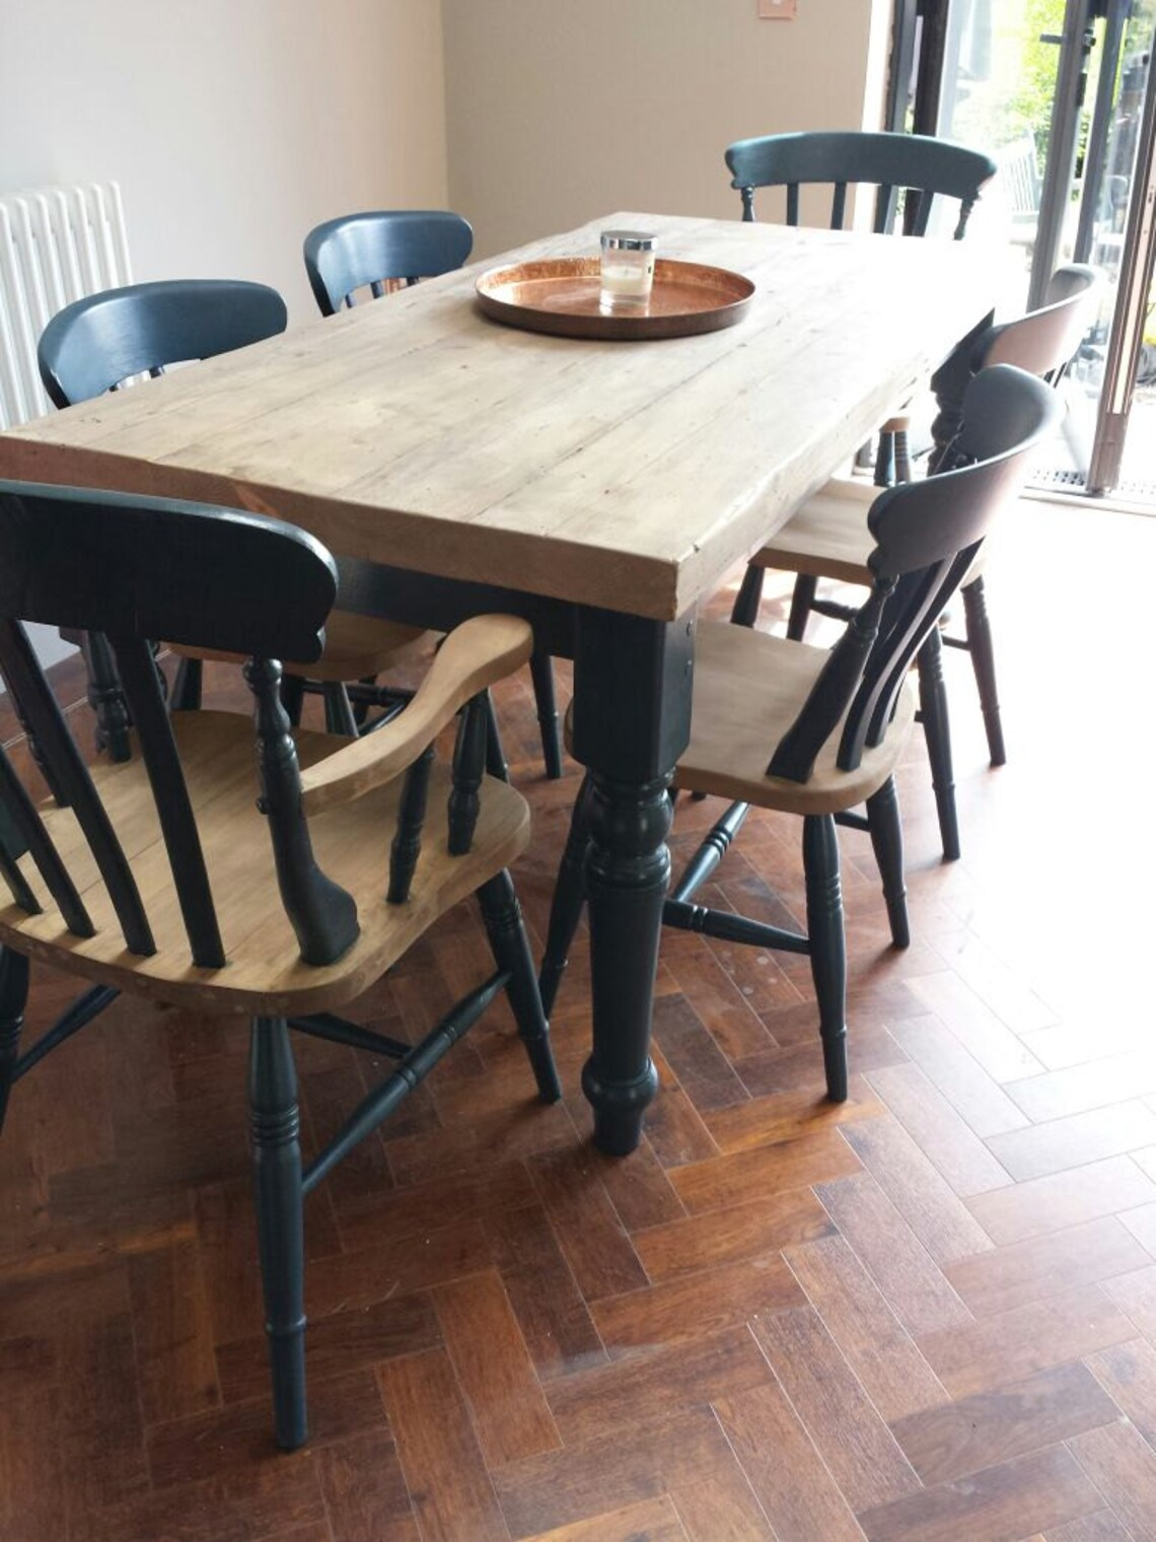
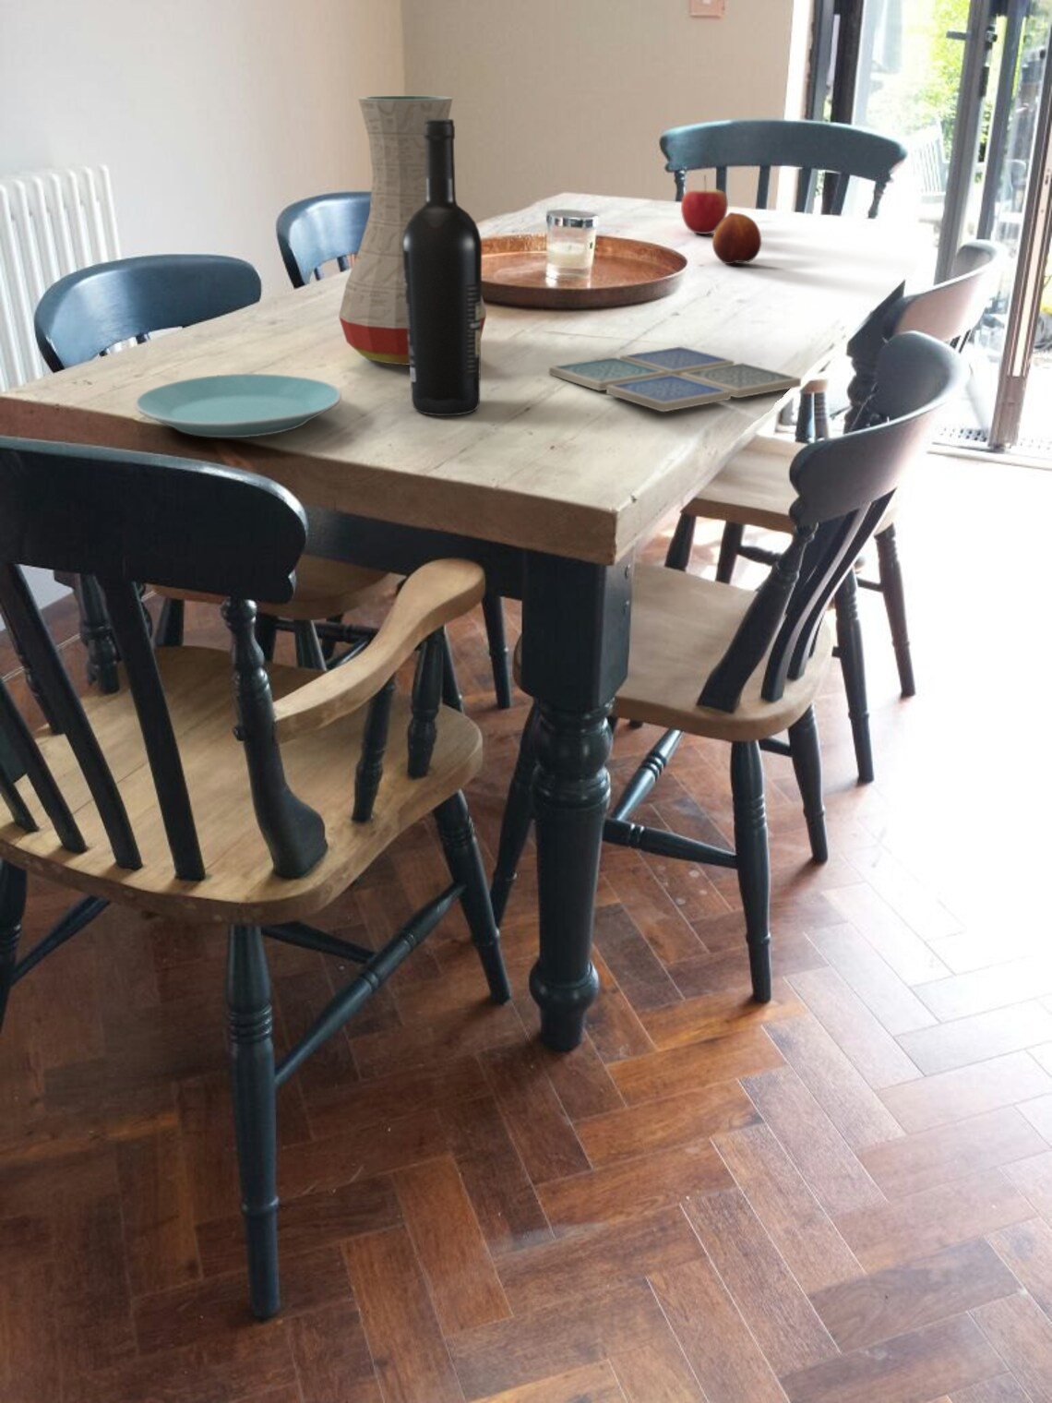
+ plate (240, 407)
+ fruit (736, 239)
+ vase (404, 230)
+ drink coaster (672, 376)
+ apple (704, 204)
+ wine bottle (442, 270)
